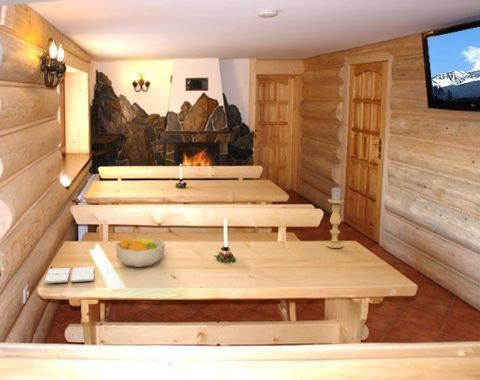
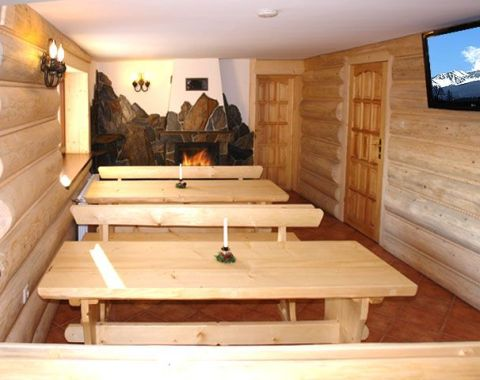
- fruit bowl (140, 248)
- candle holder (335, 216)
- drink coaster (68, 274)
